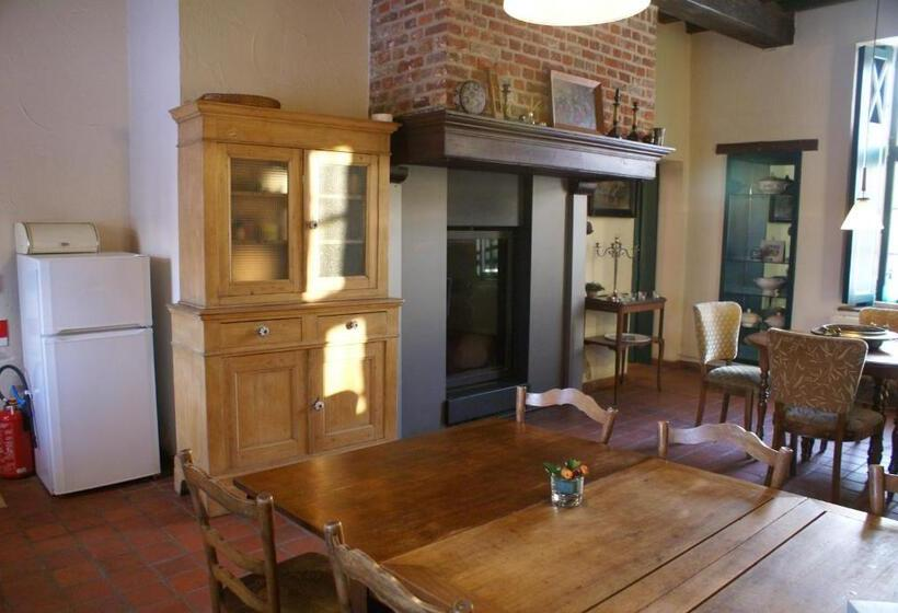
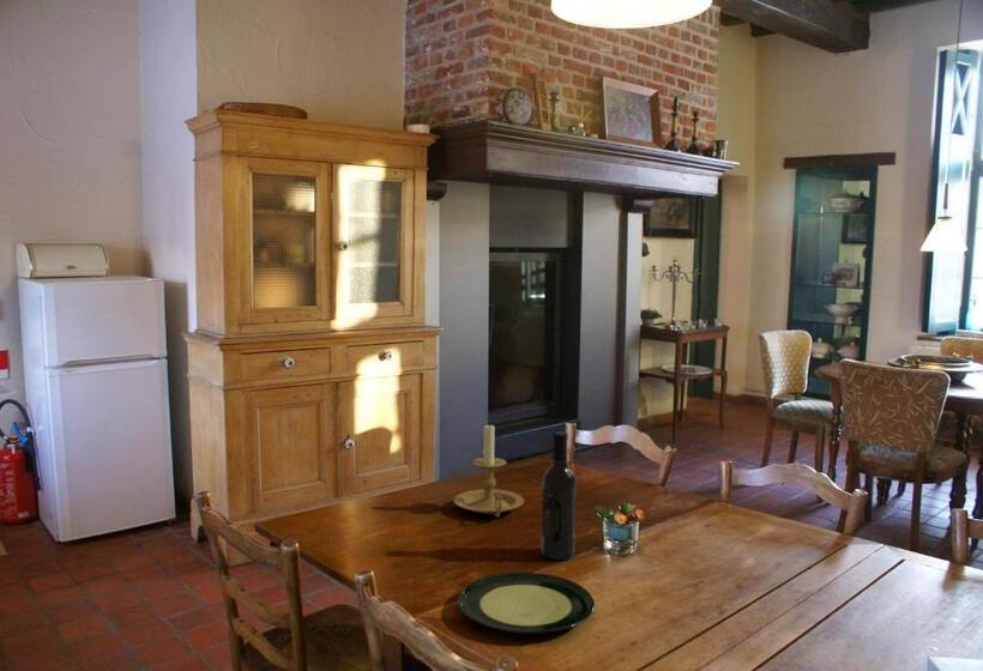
+ wine bottle (559, 494)
+ candle holder (488, 465)
+ plate (525, 604)
